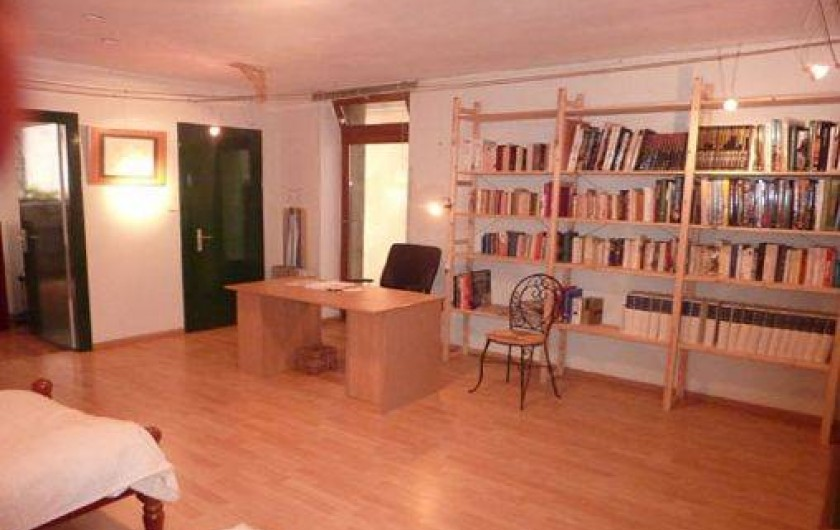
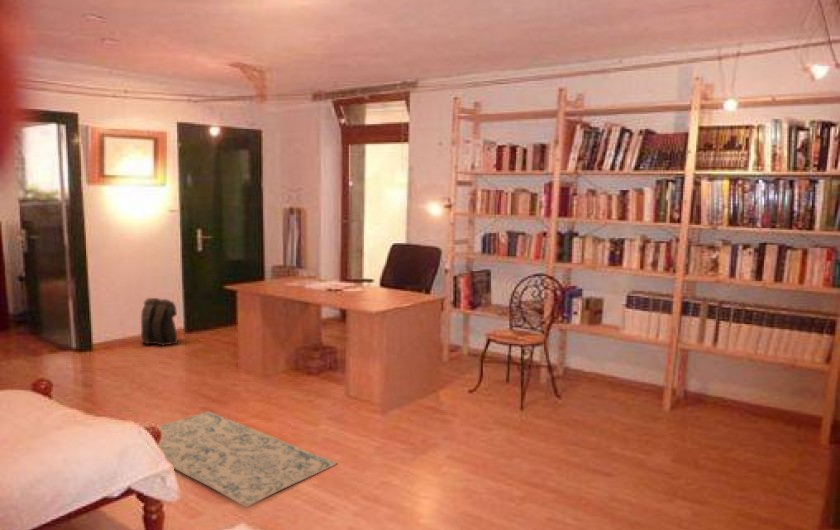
+ backpack (159, 320)
+ rug (224, 450)
